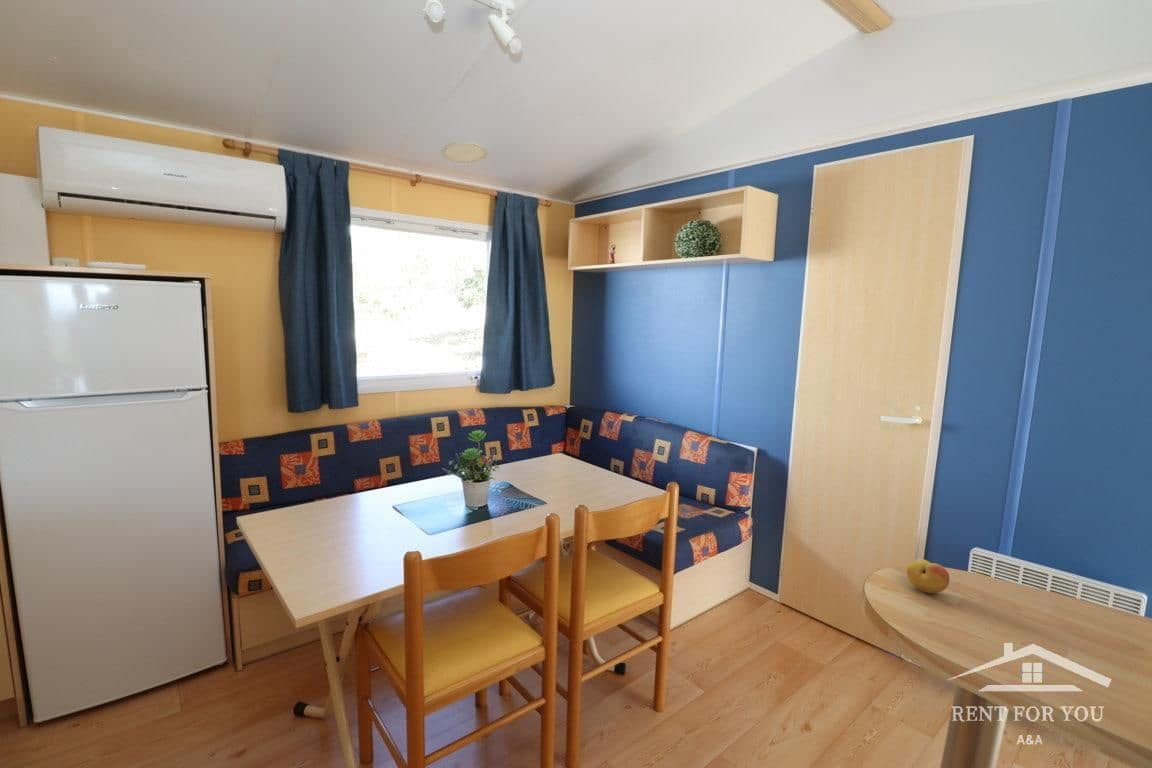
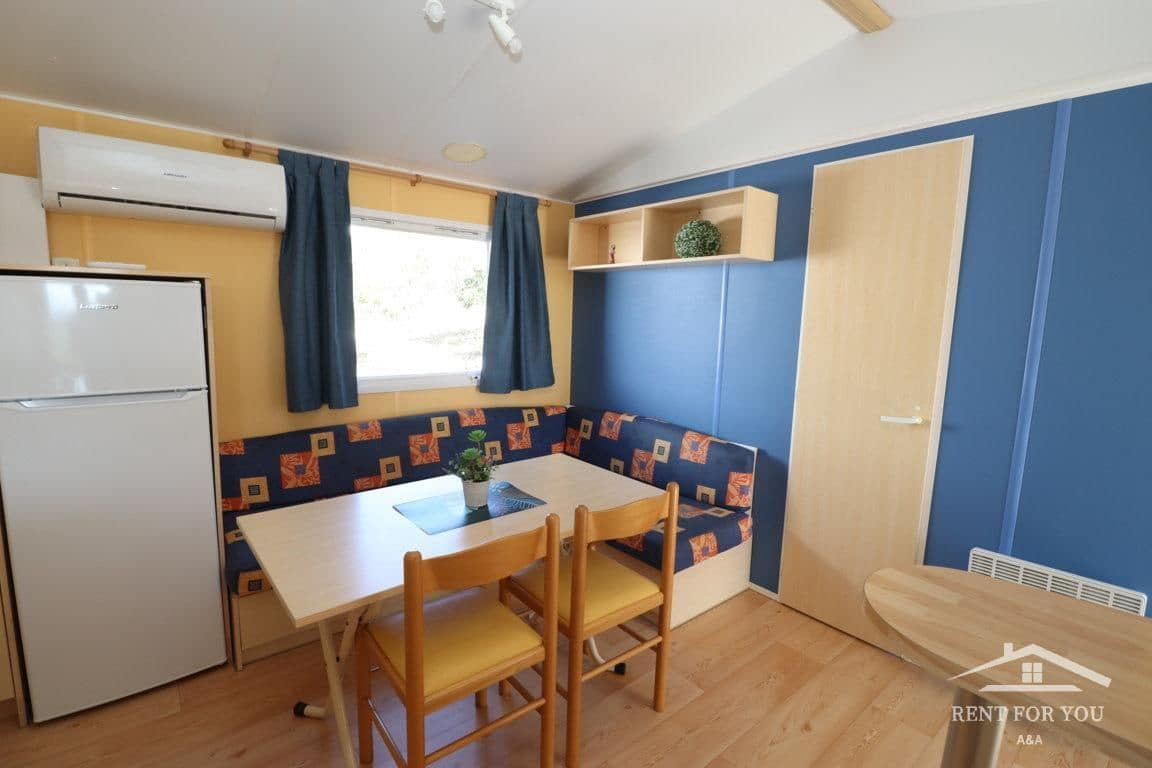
- fruit (928, 576)
